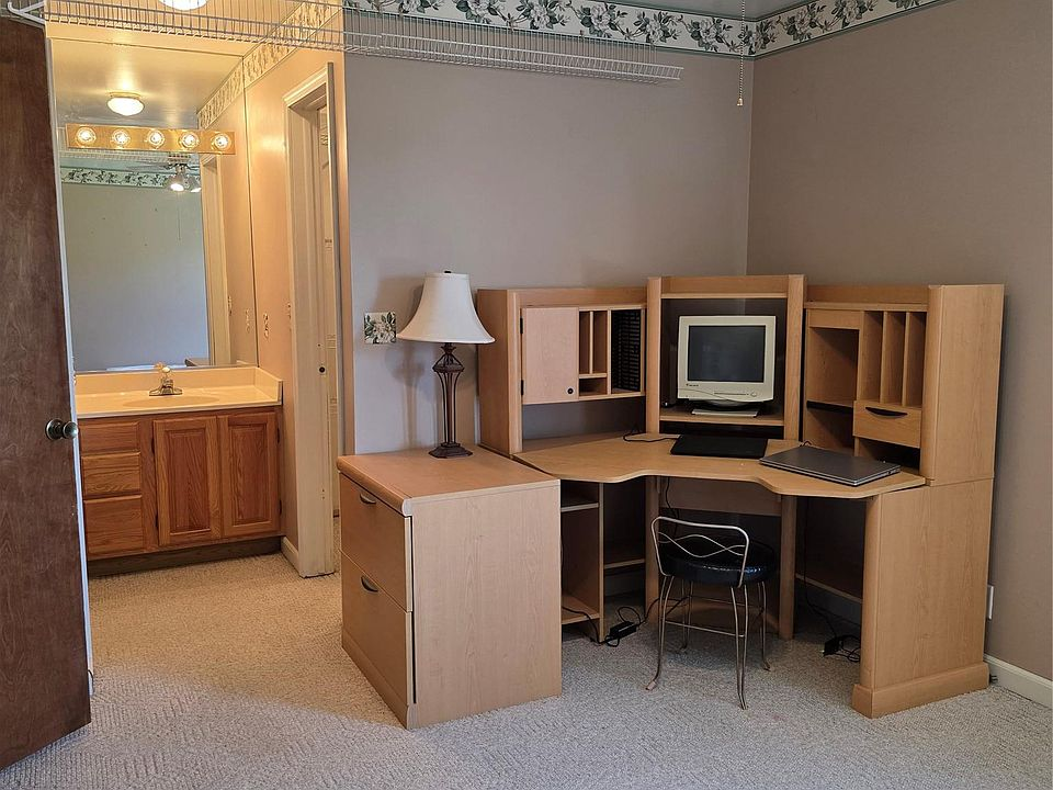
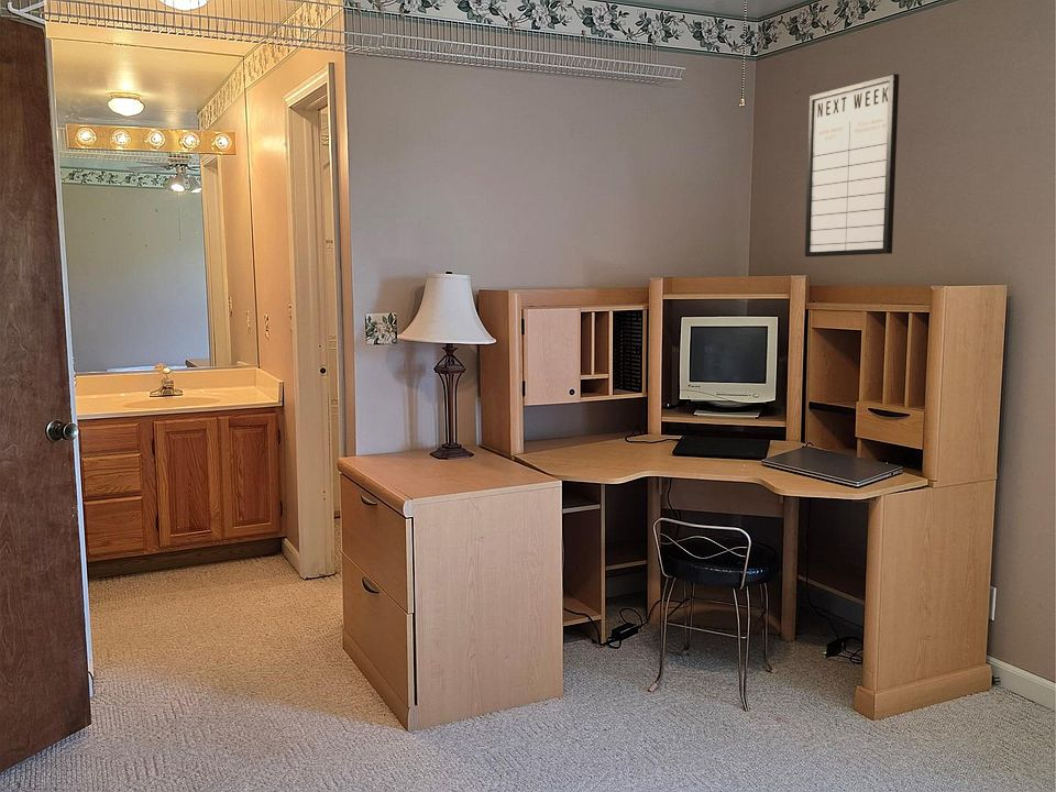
+ writing board (848, 170)
